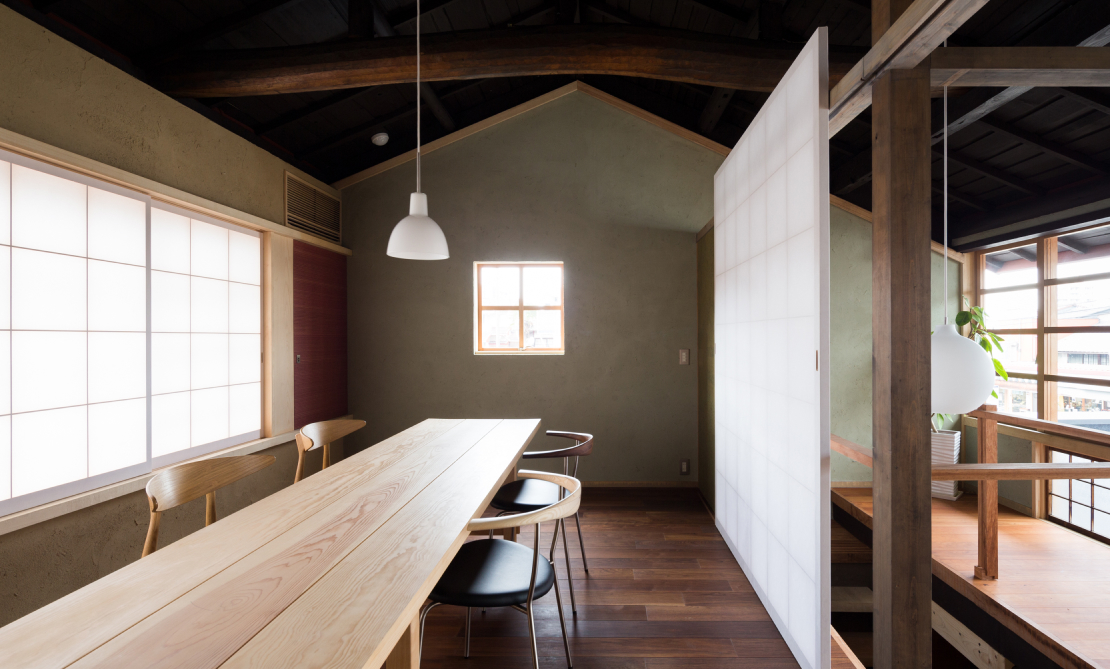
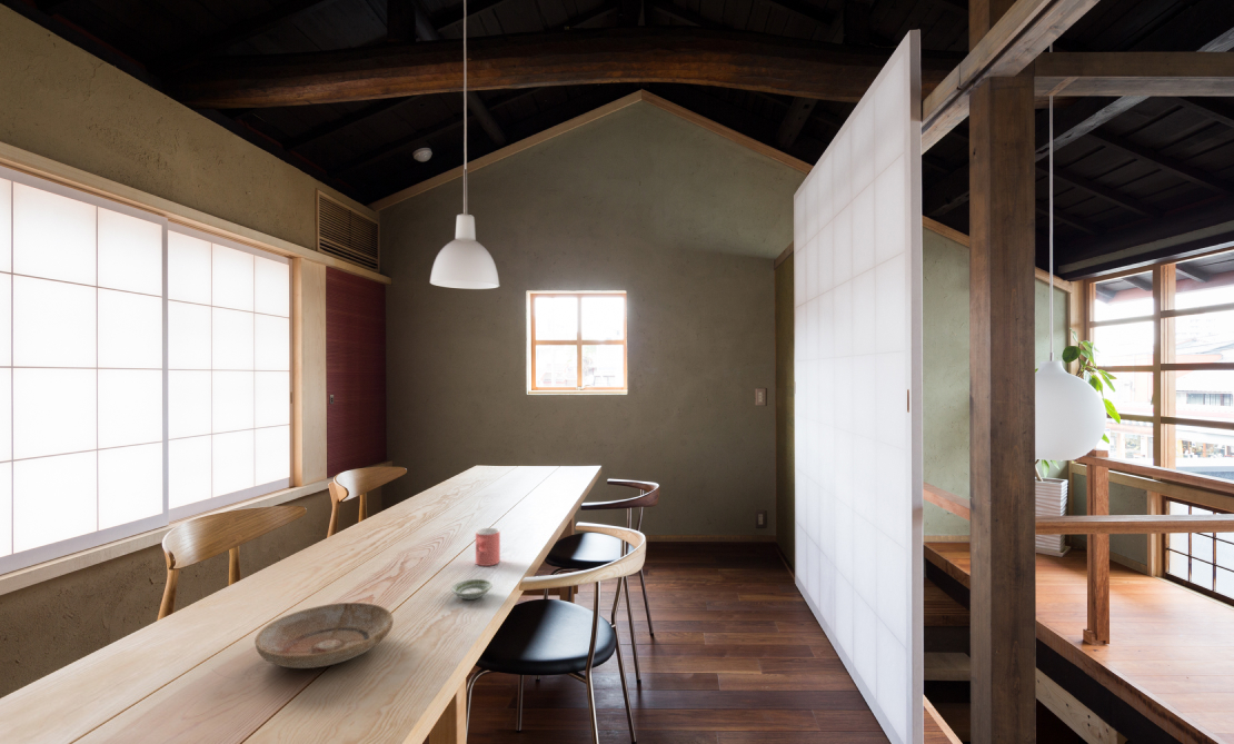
+ ceramic bowl (327, 637)
+ cup (485, 547)
+ saucer (471, 591)
